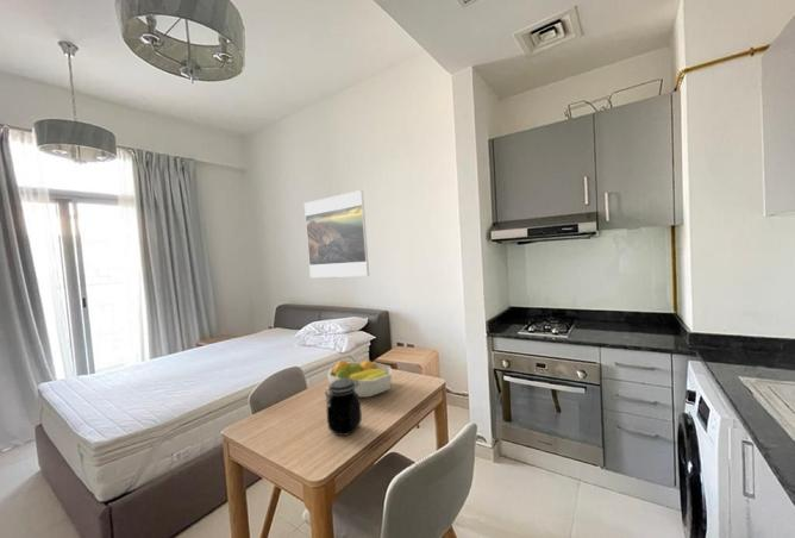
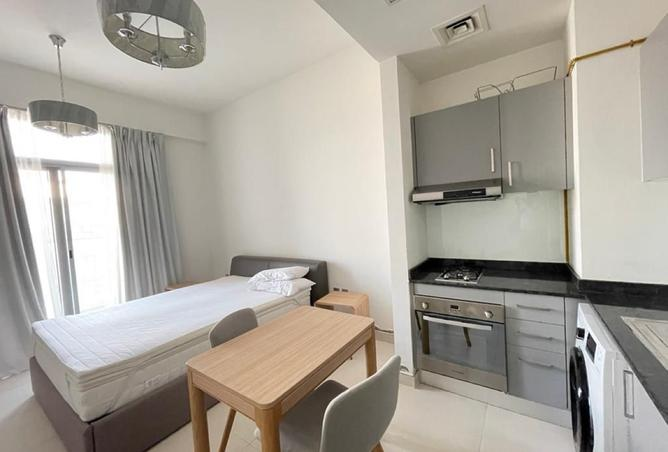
- jar (343, 406)
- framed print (334, 237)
- fruit bowl (359, 375)
